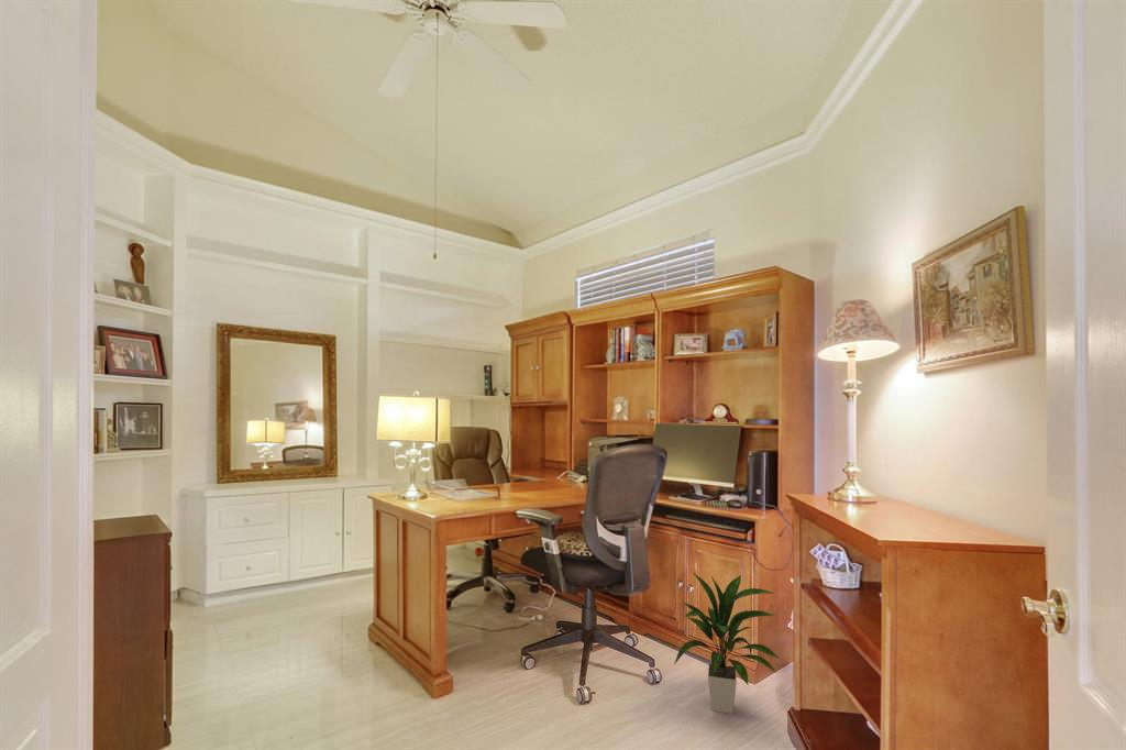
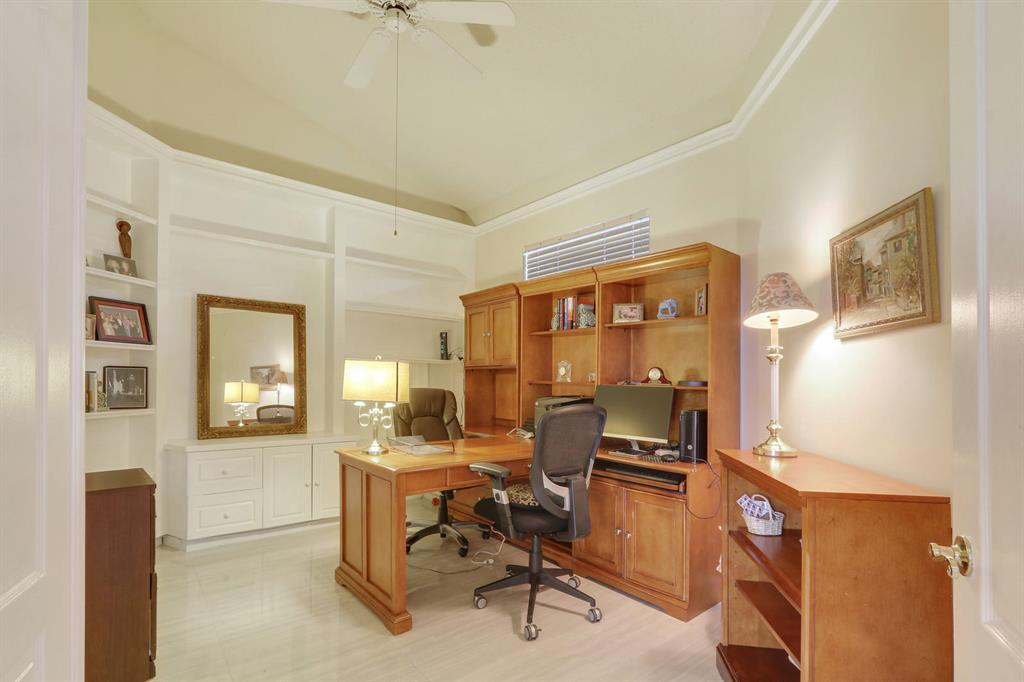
- indoor plant (724, 638)
